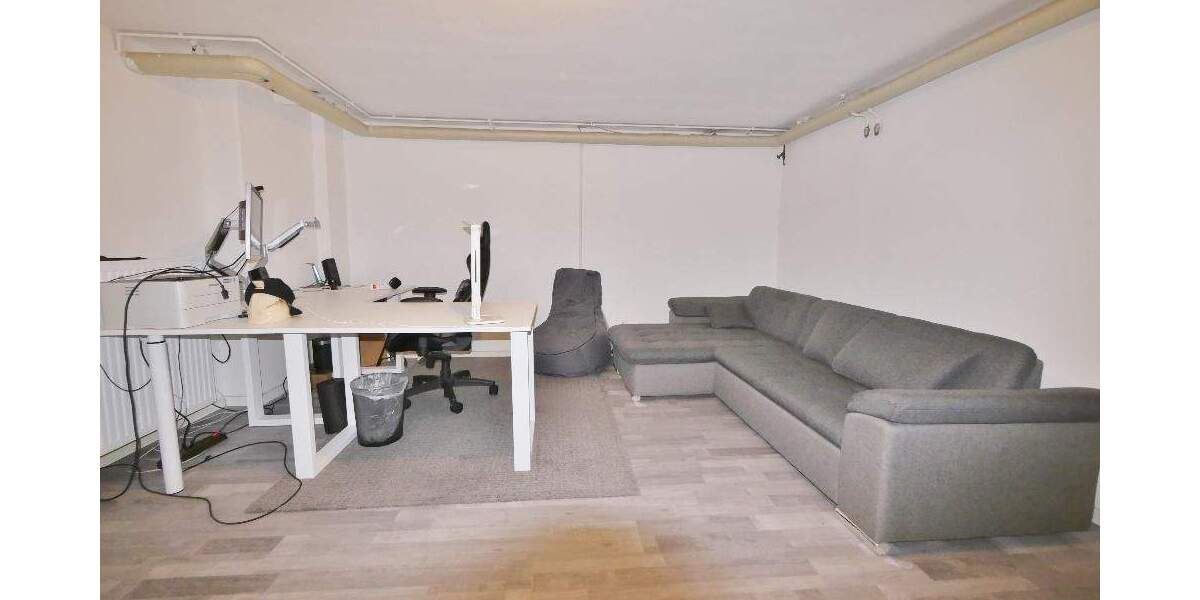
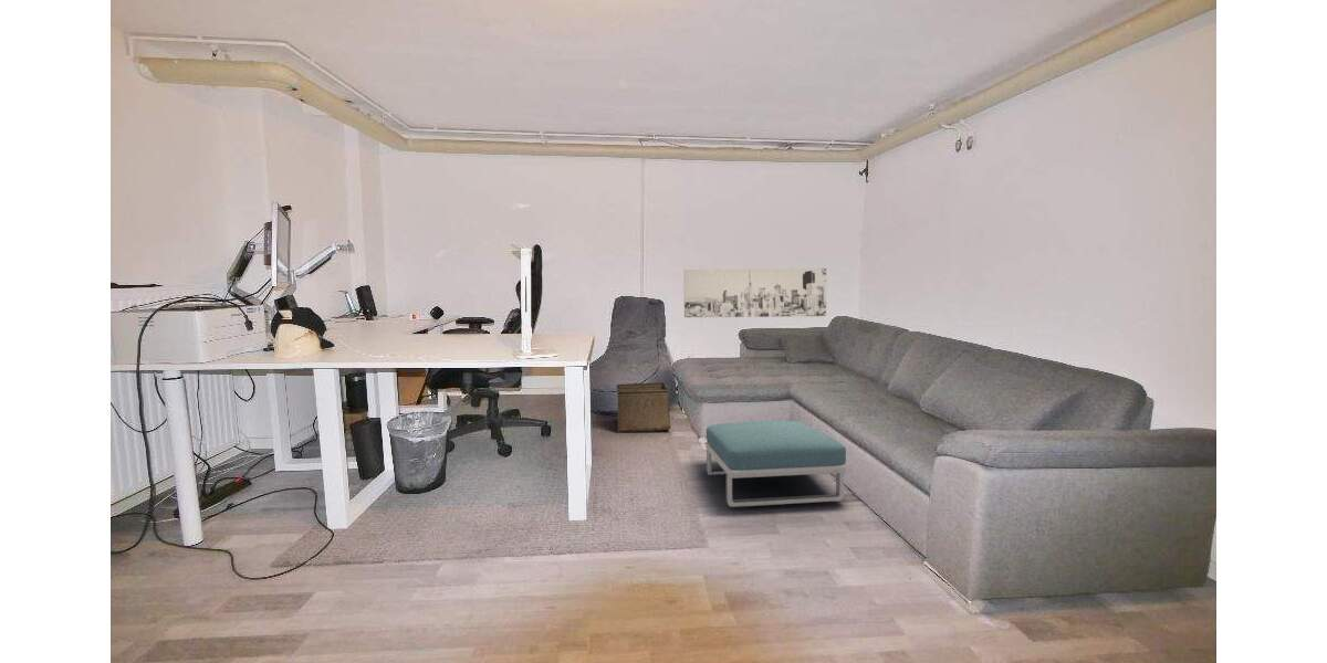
+ wall art (755, 293)
+ footstool (770, 457)
+ storage bin (642, 406)
